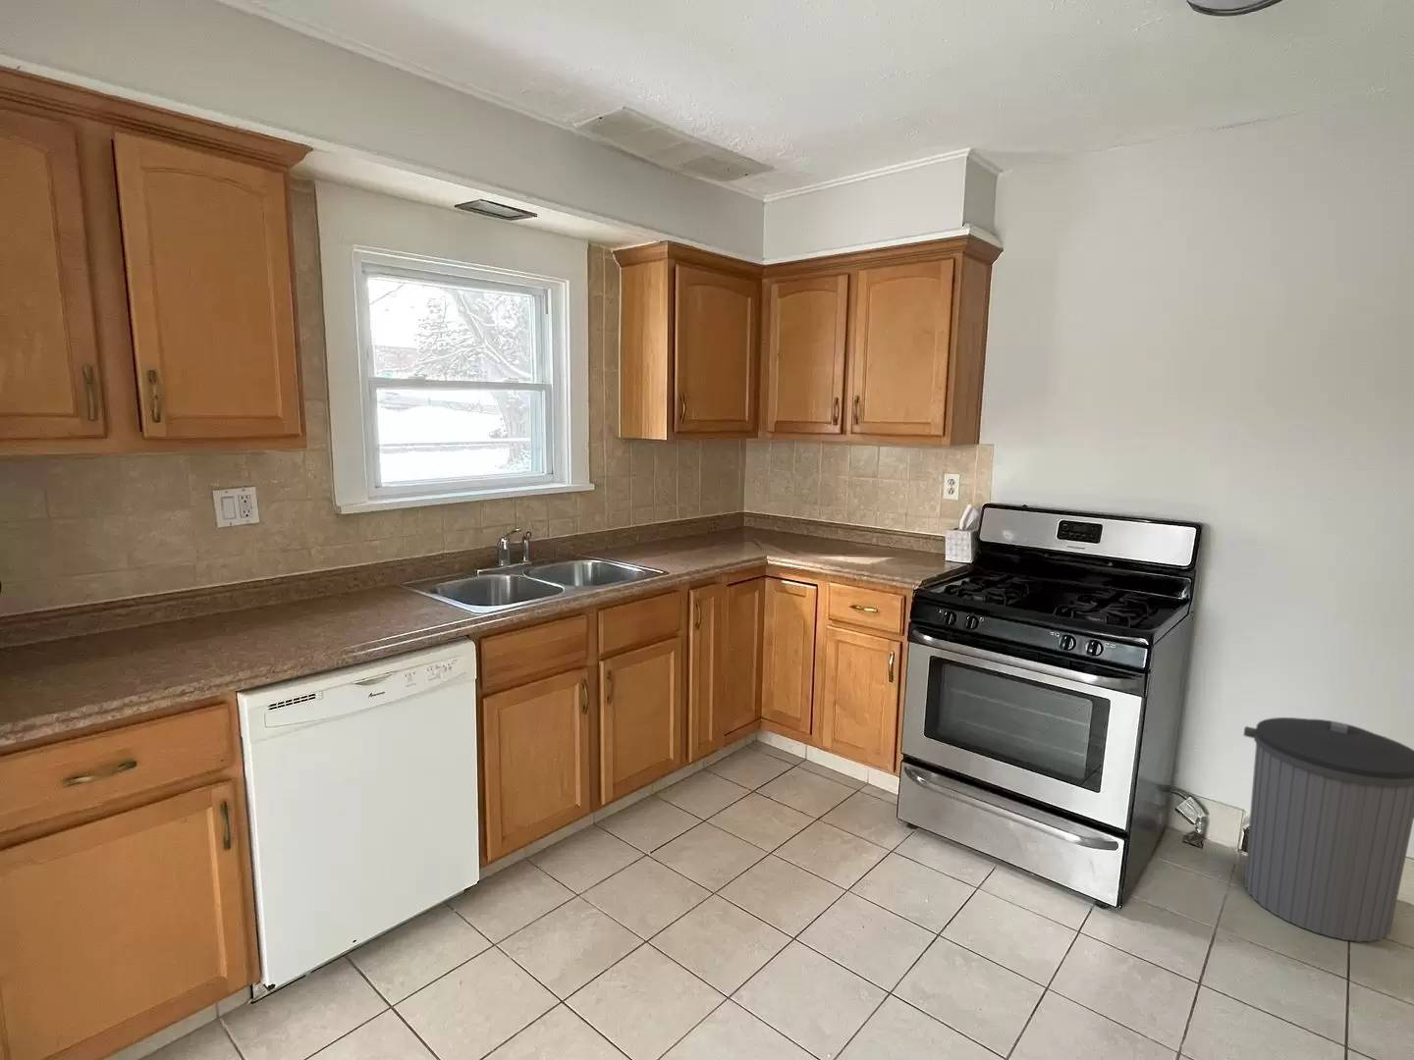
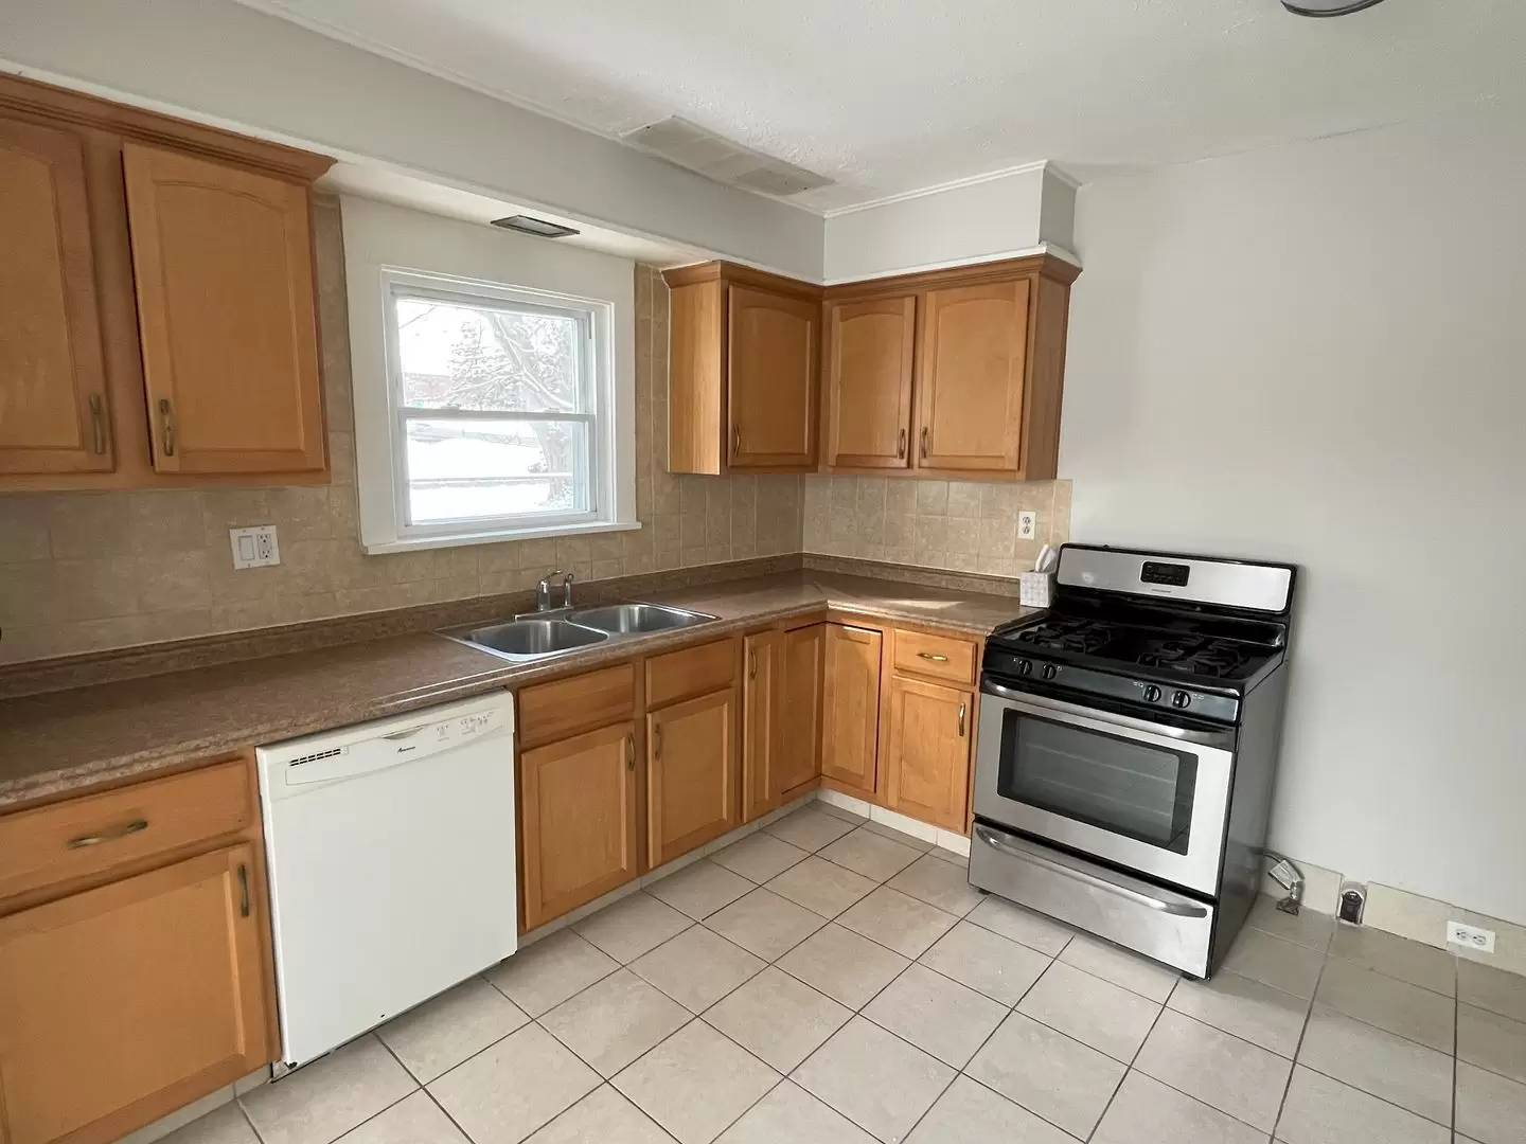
- trash can (1327, 816)
